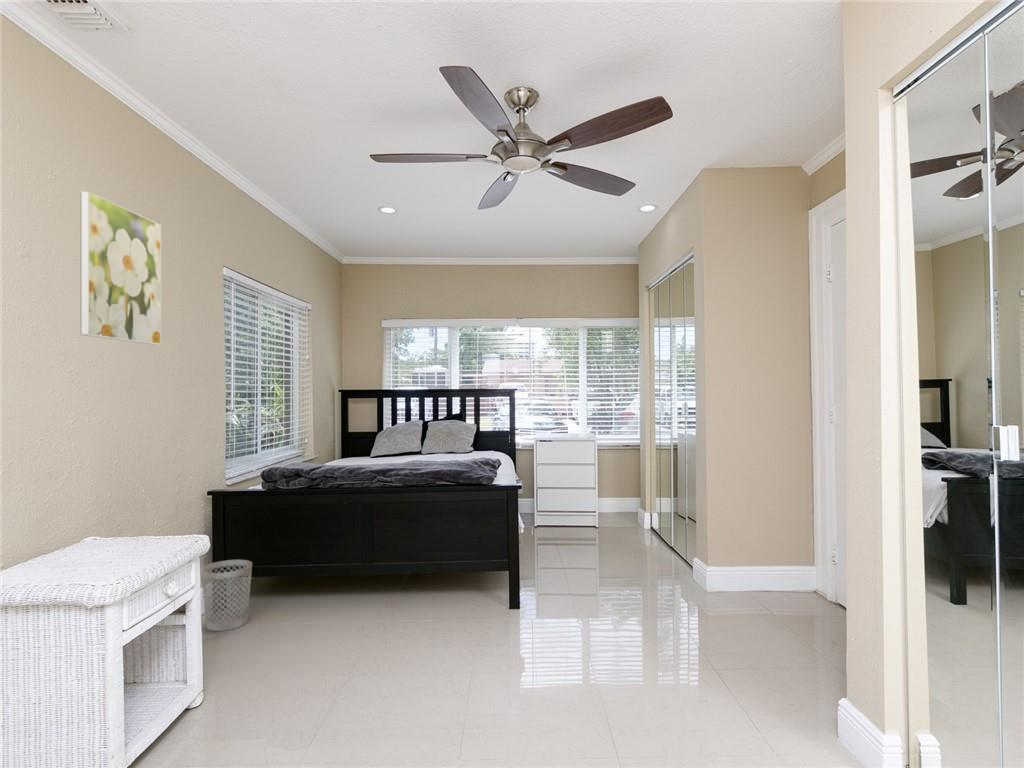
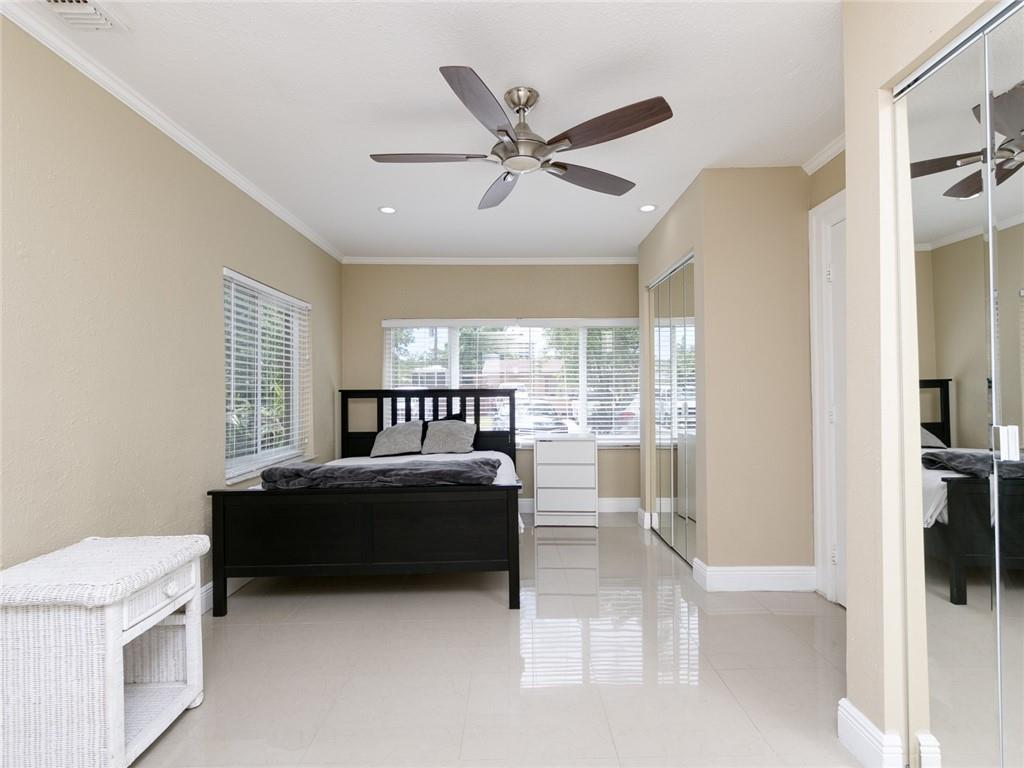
- wastebasket (226, 594)
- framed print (124, 274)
